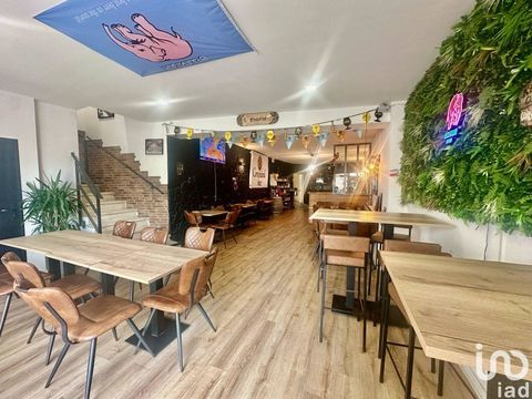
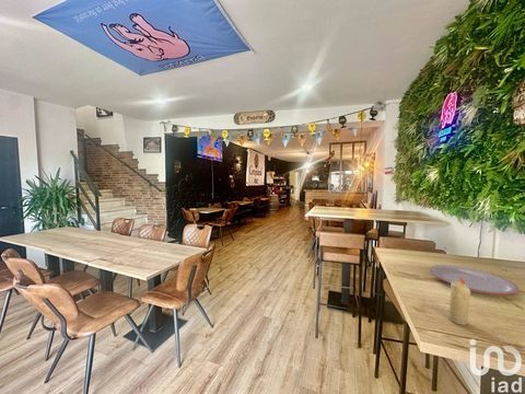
+ plate (469, 279)
+ candle (459, 299)
